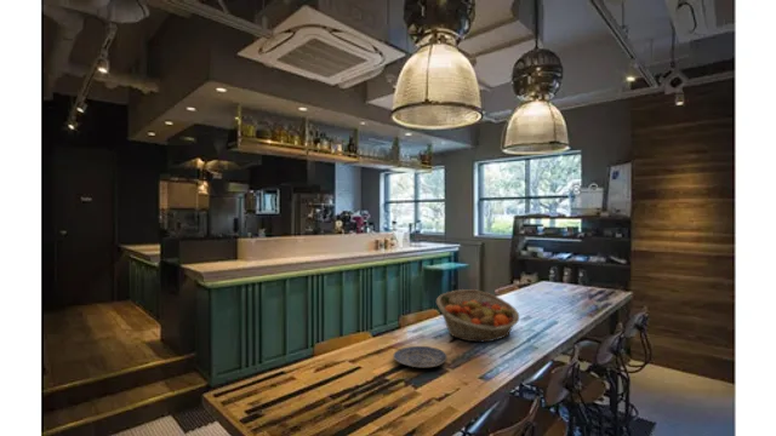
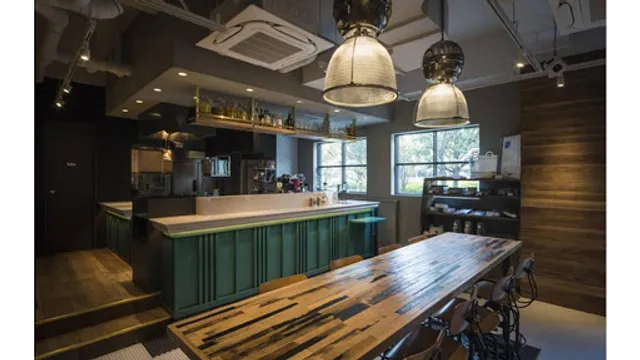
- plate (420, 357)
- fruit basket (477, 314)
